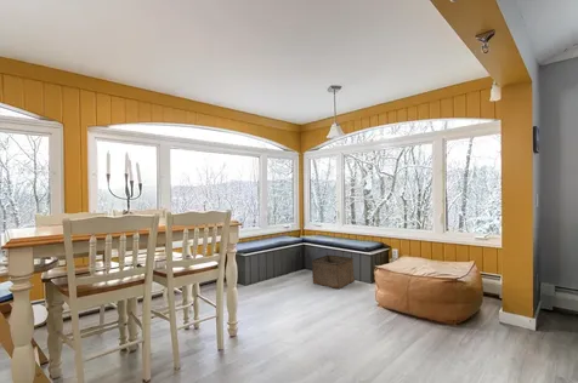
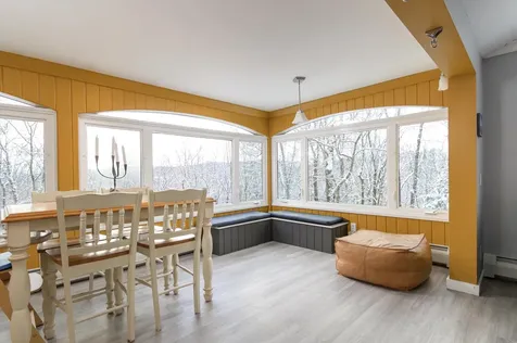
- storage bin (333, 270)
